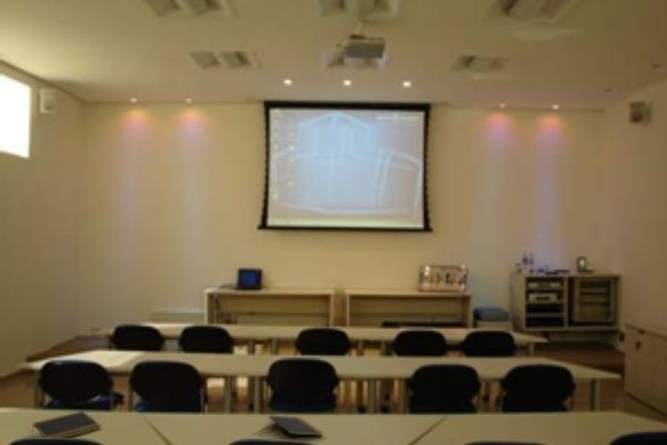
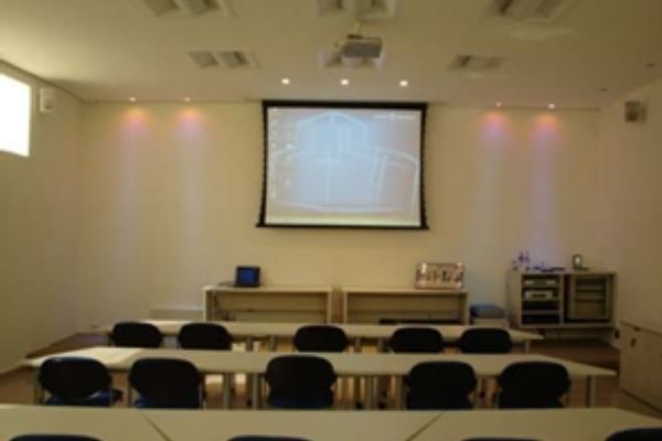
- notepad (67, 425)
- notepad (295, 425)
